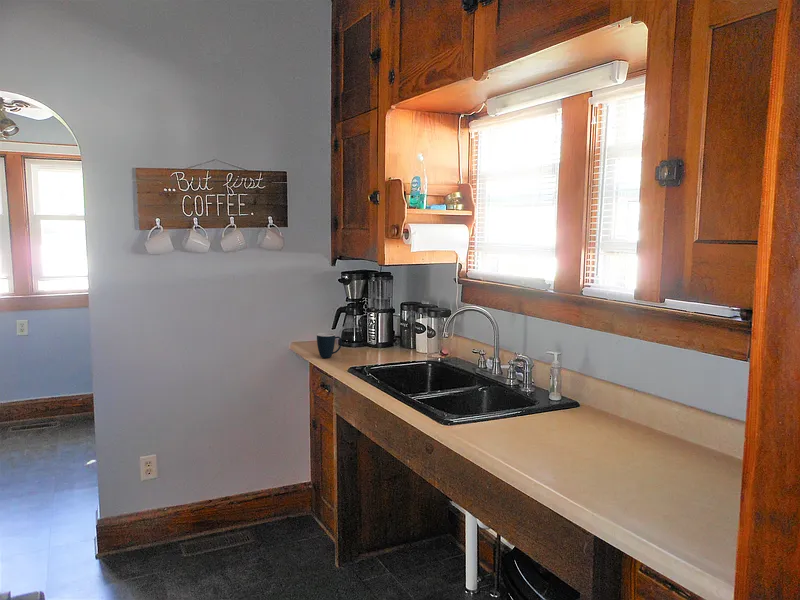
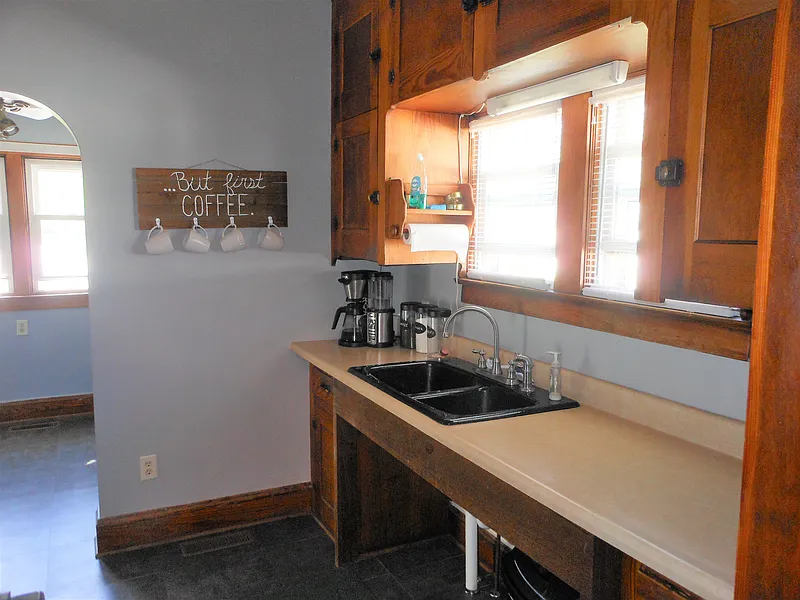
- mug (329, 345)
